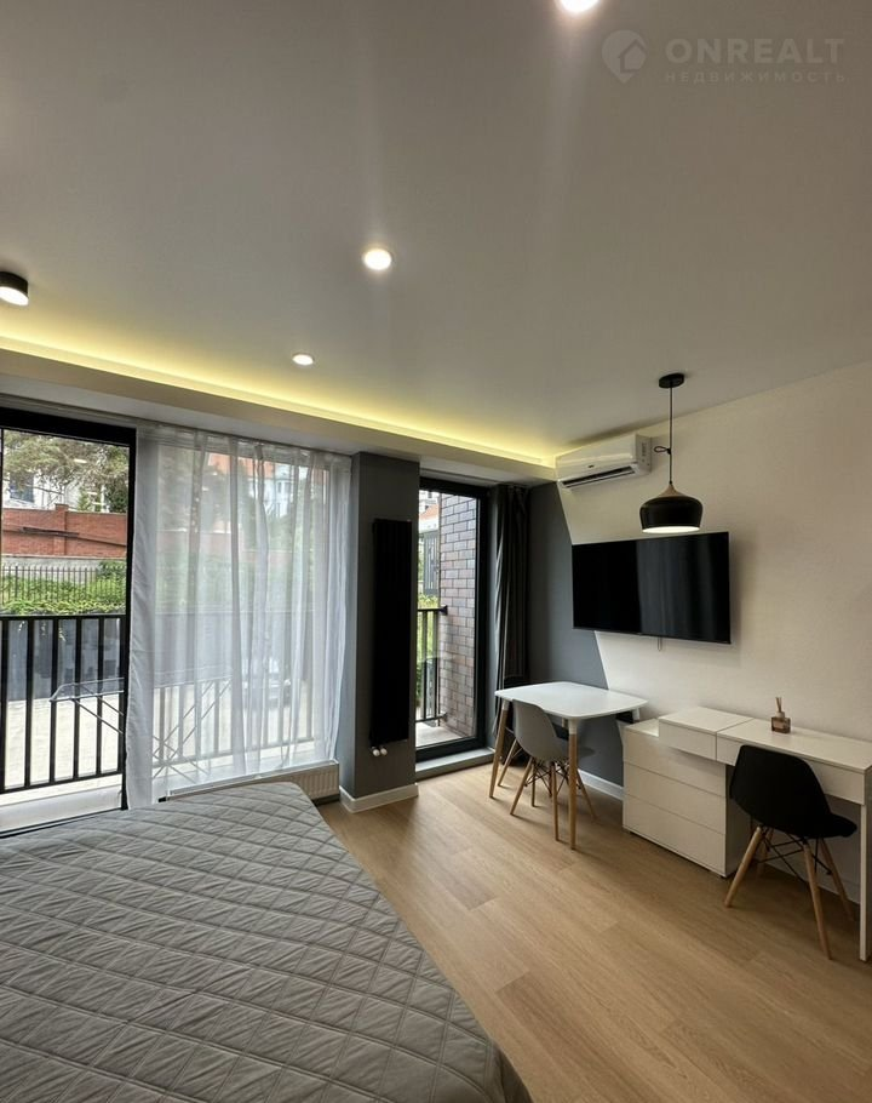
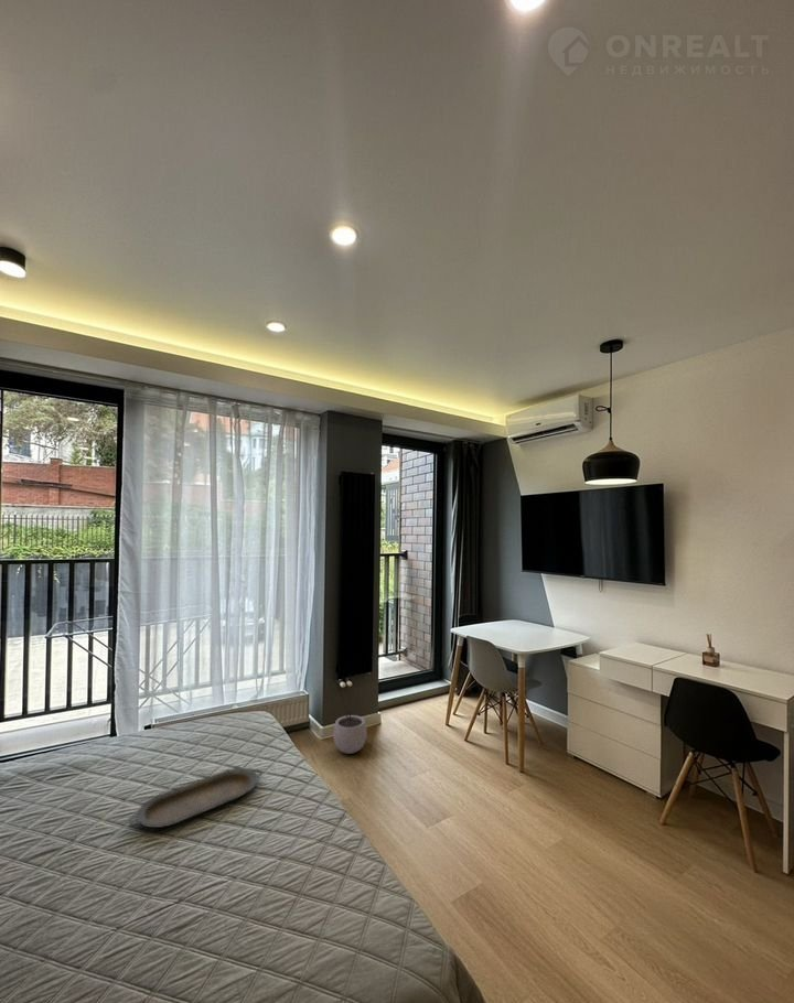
+ plant pot (350, 729)
+ serving tray (201, 797)
